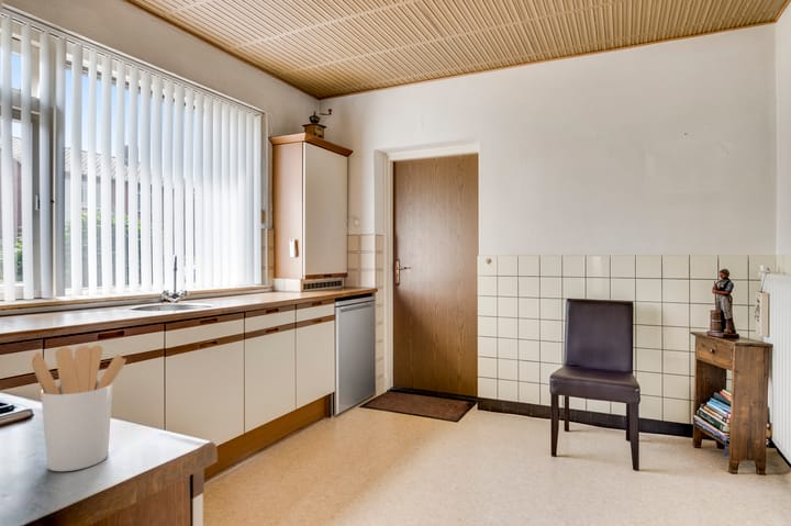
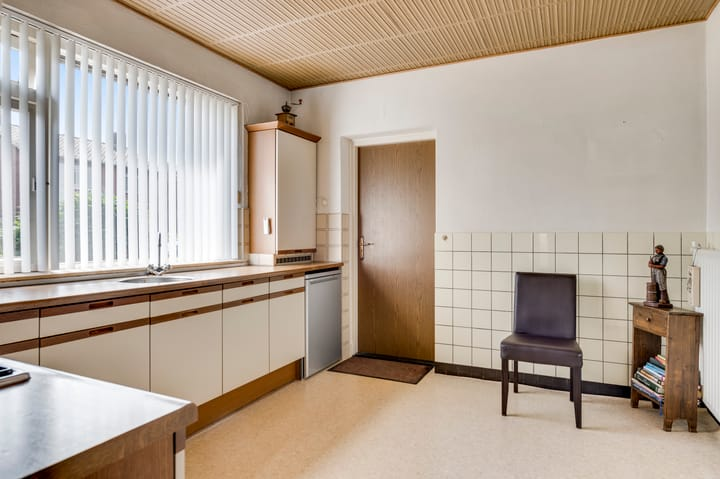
- utensil holder (78, 401)
